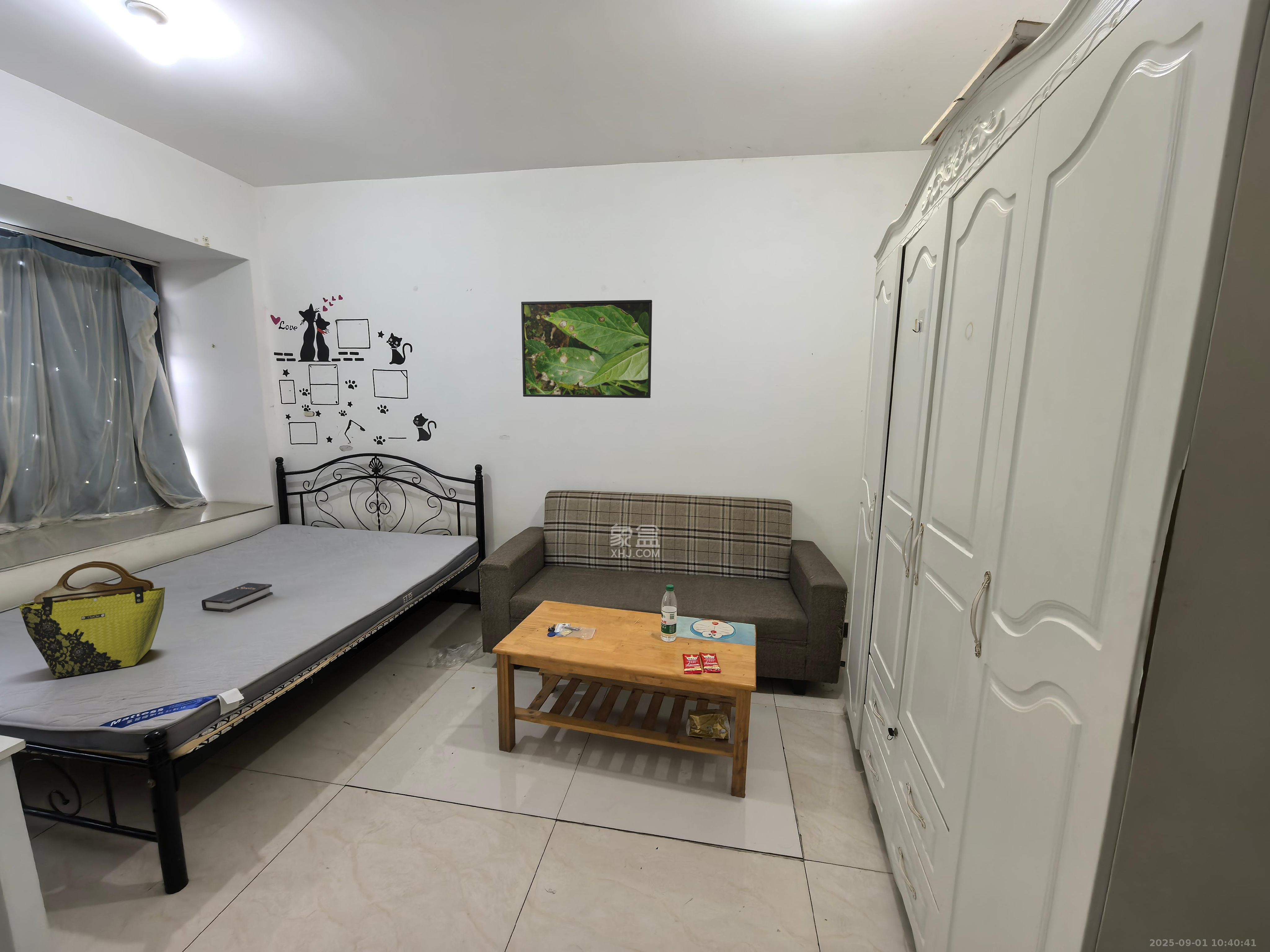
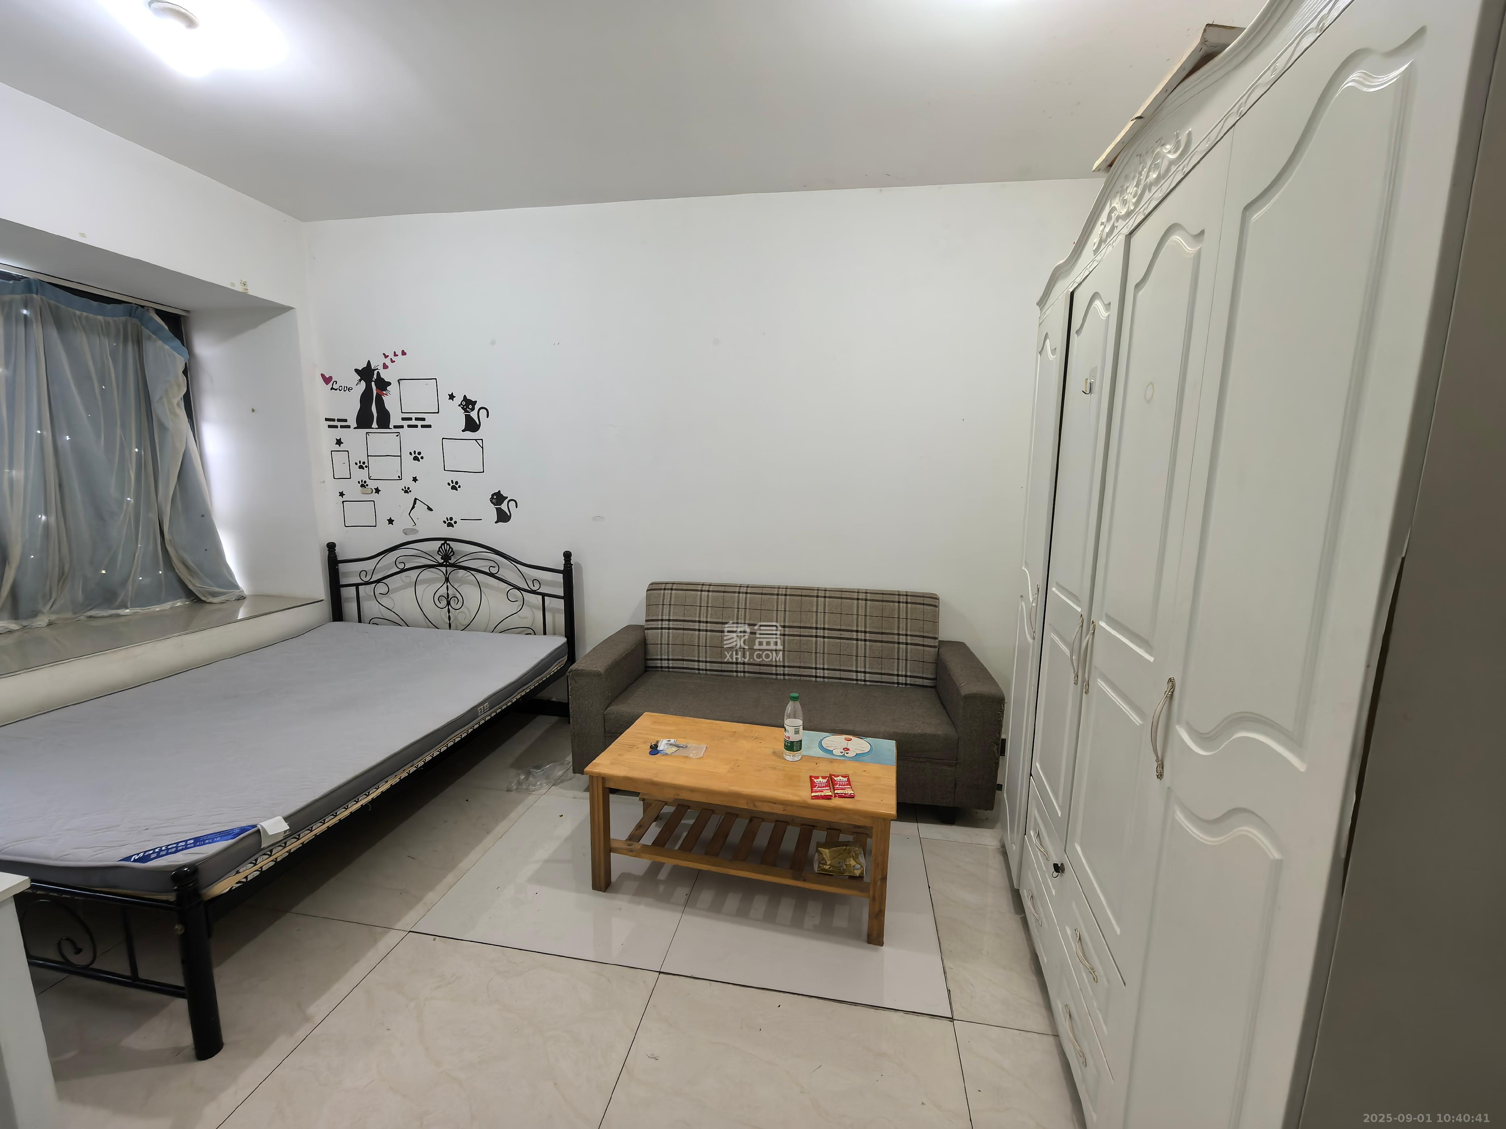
- tote bag (99, 613)
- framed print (586, 350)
- hardback book (238, 597)
